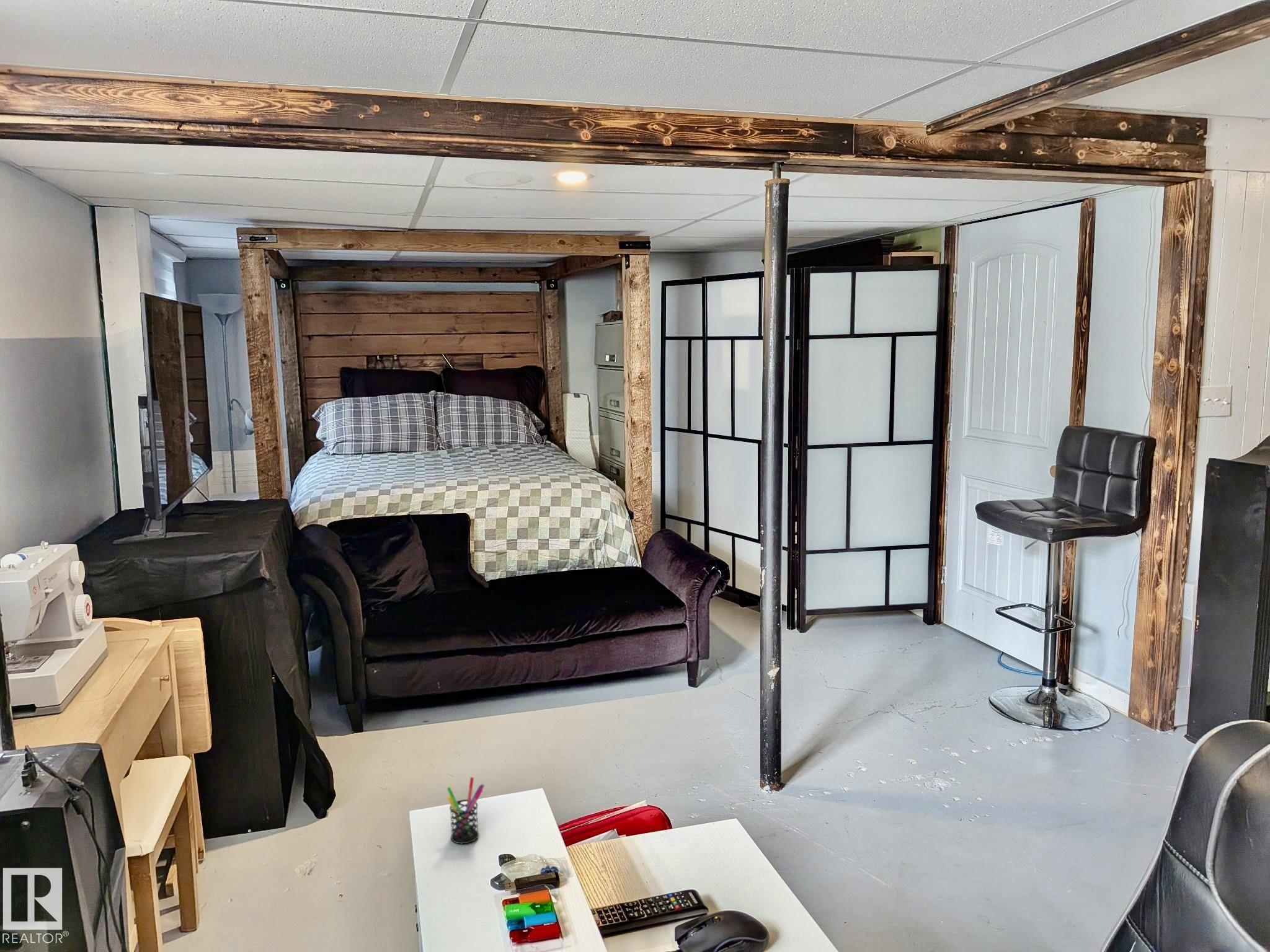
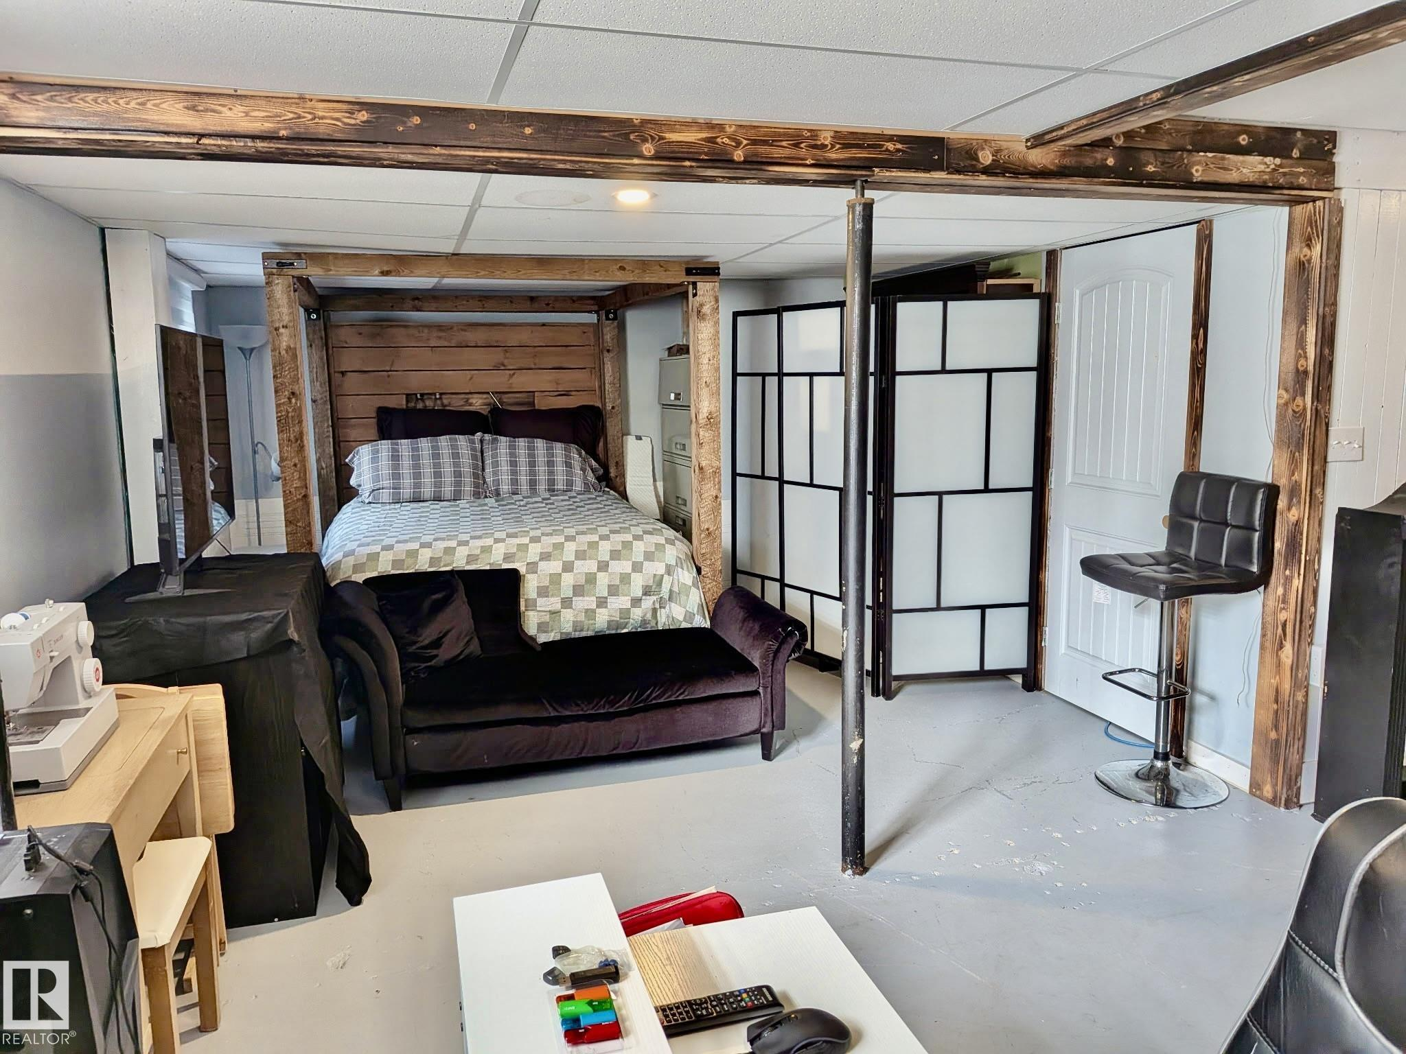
- pen holder (461, 808)
